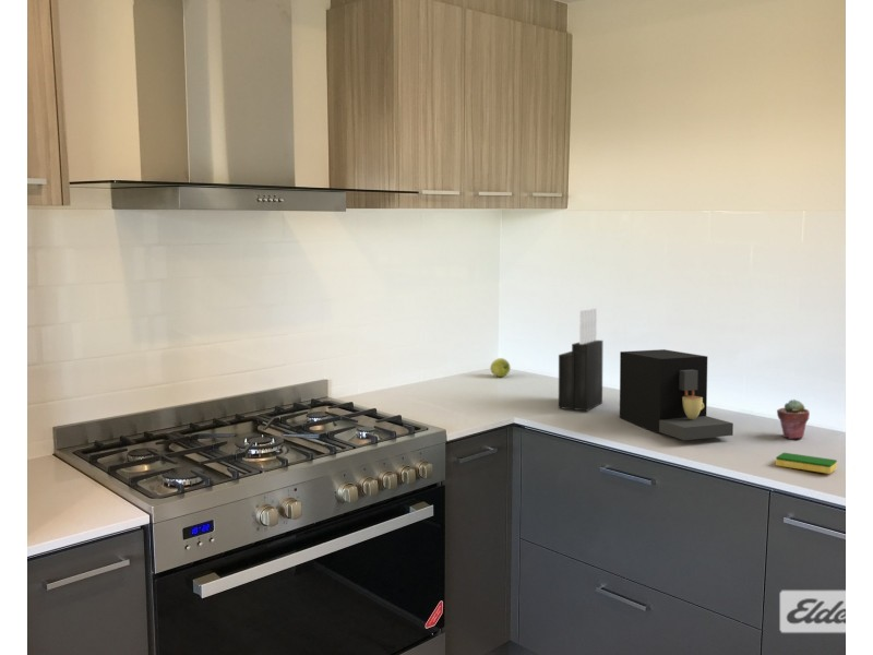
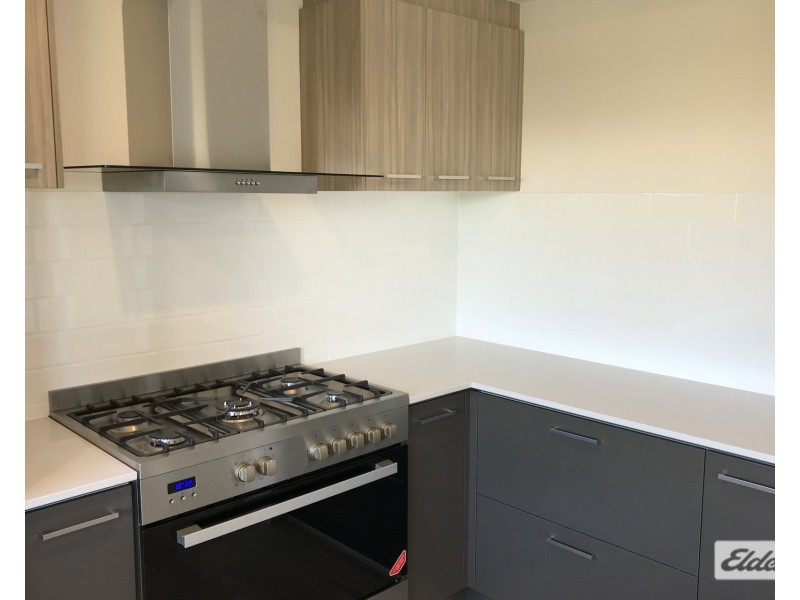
- knife block (577, 357)
- coffee maker (673, 392)
- dish sponge (805, 462)
- apple (500, 367)
- potted succulent (792, 417)
